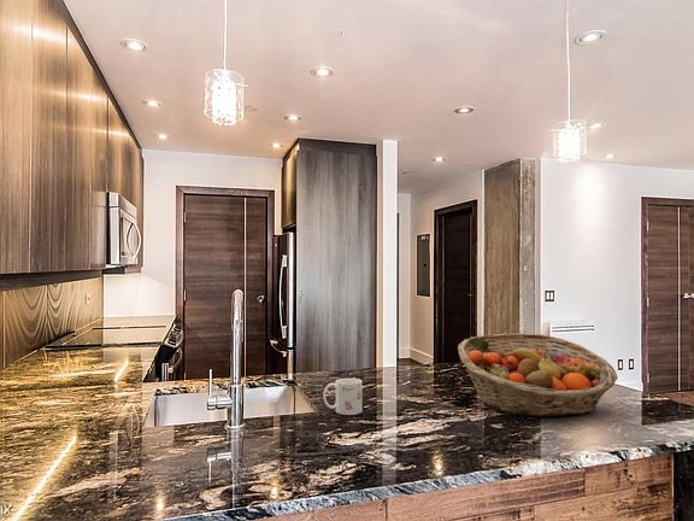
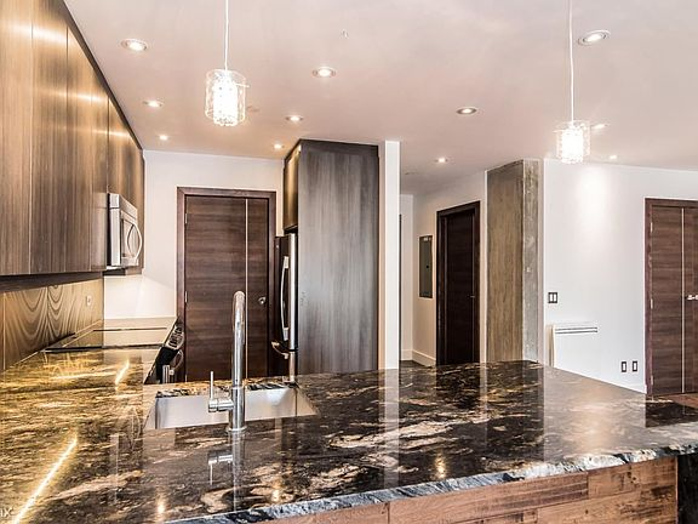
- fruit basket (534, 370)
- mug (342, 396)
